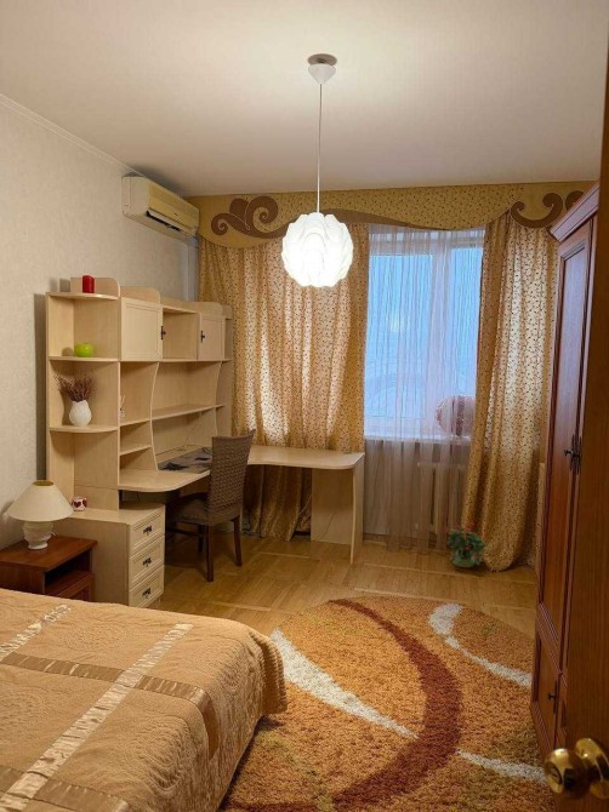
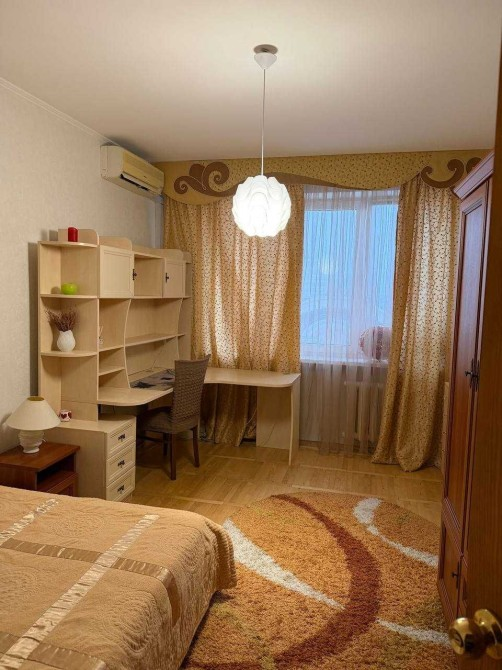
- potted plant (468, 544)
